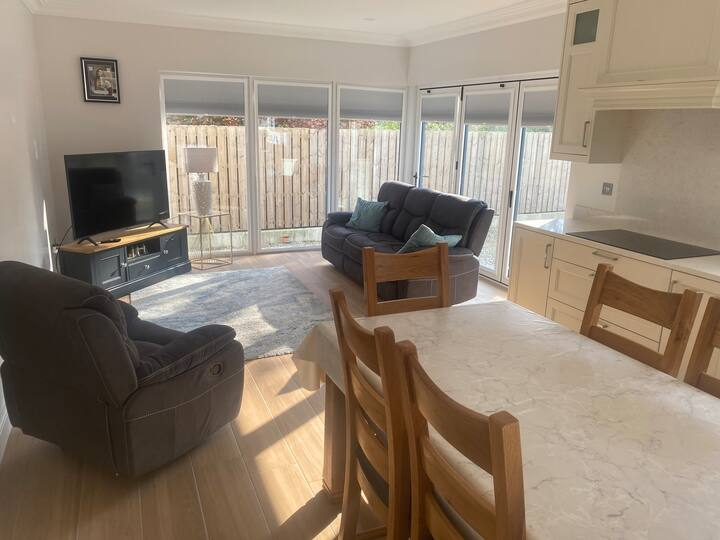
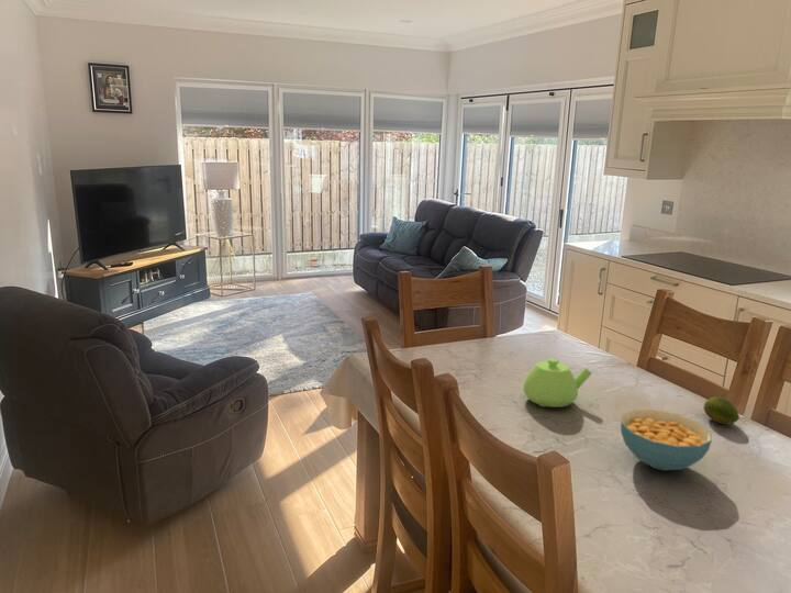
+ teapot (558, 380)
+ cereal bowl (662, 445)
+ fruit (721, 410)
